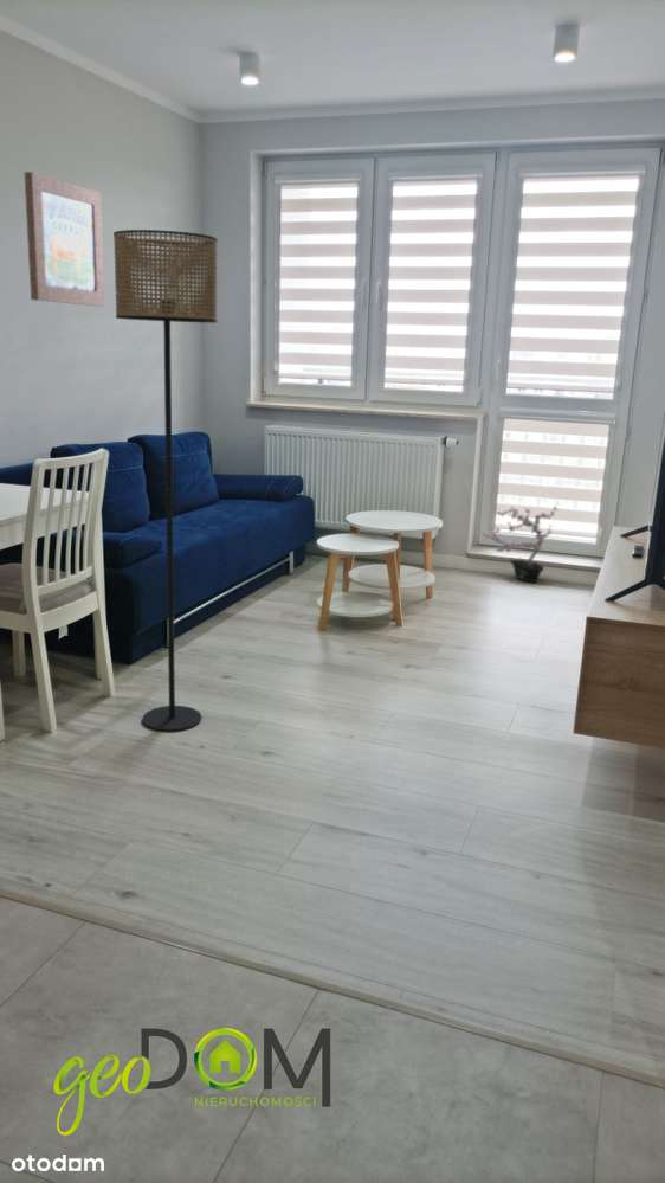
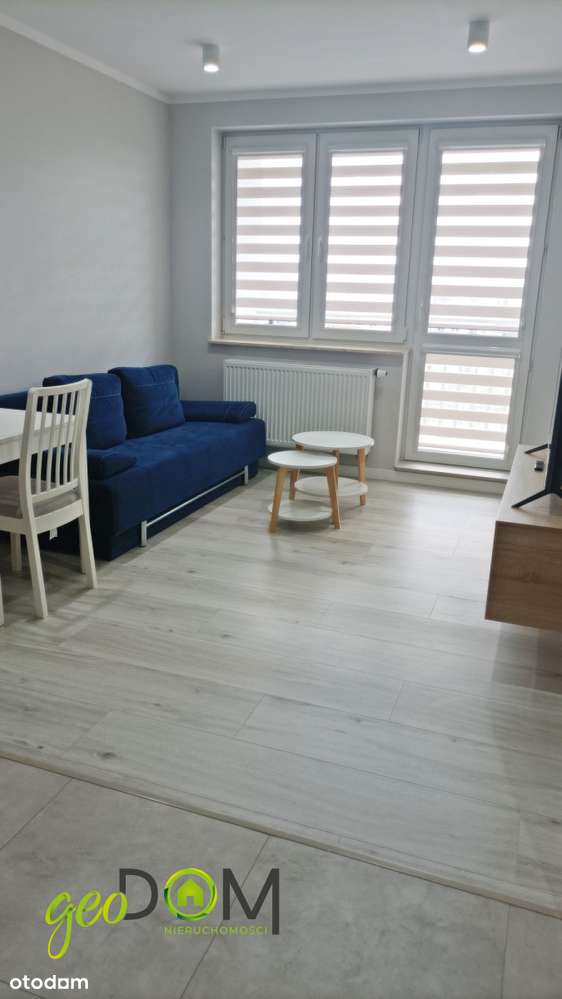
- wall art (66, 244)
- floor lamp (169, 495)
- potted plant (516, 542)
